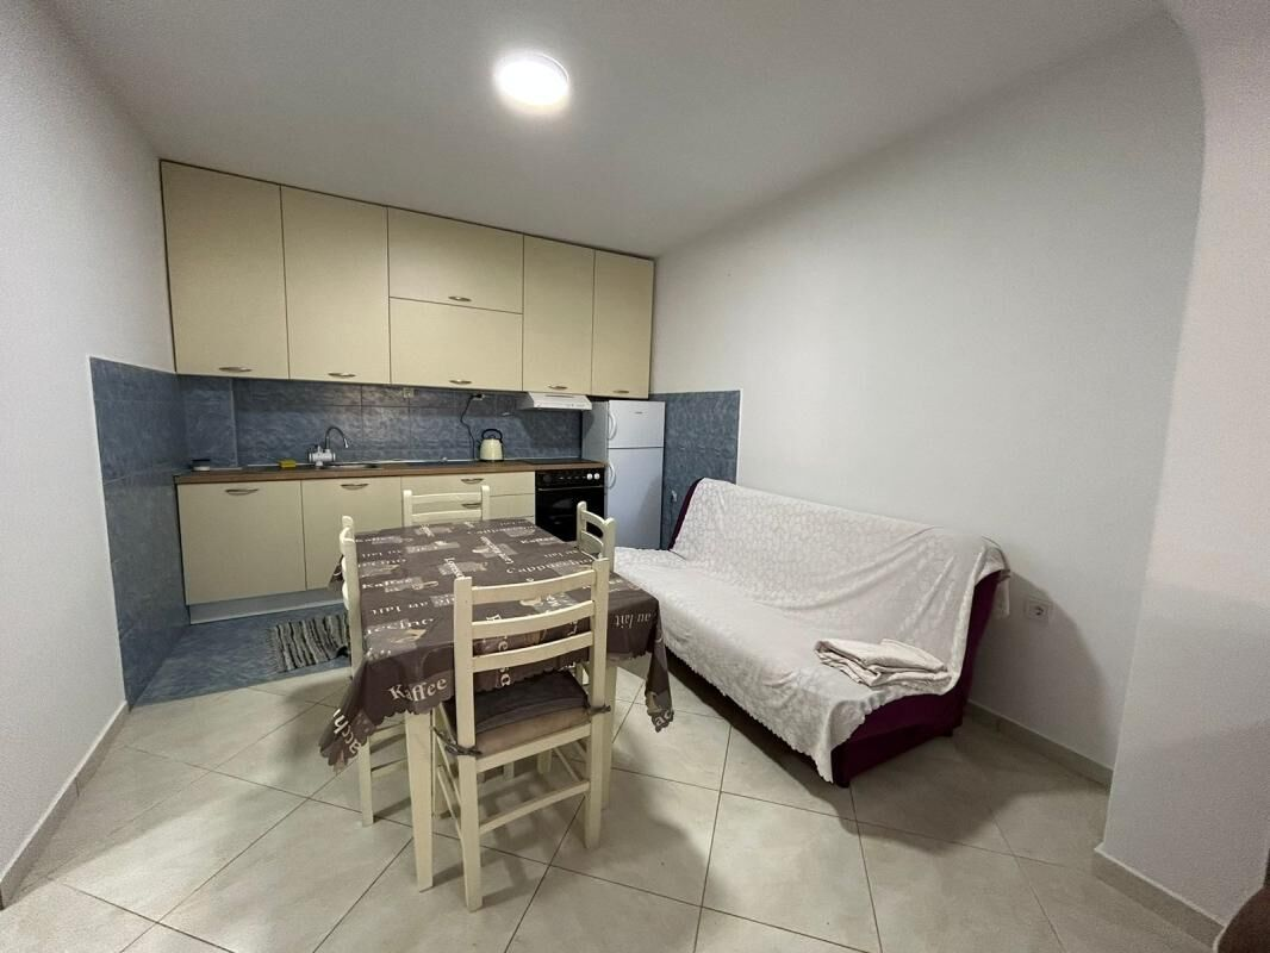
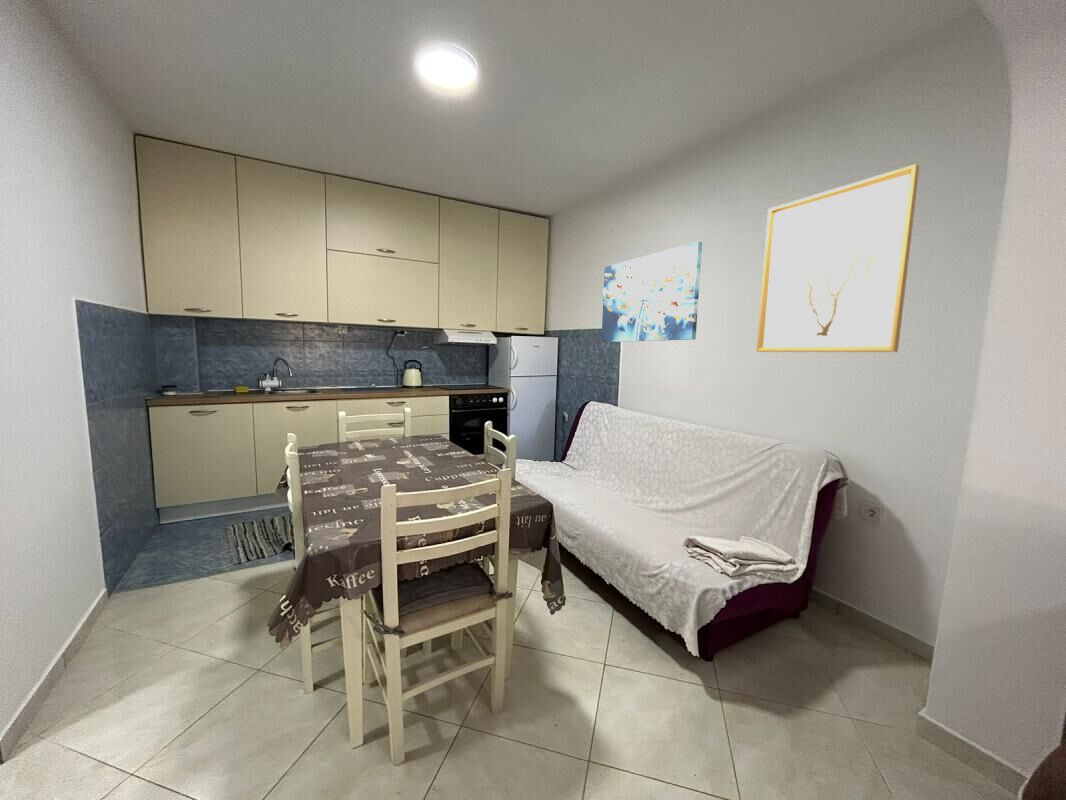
+ wall art (826, 272)
+ wall art (644, 299)
